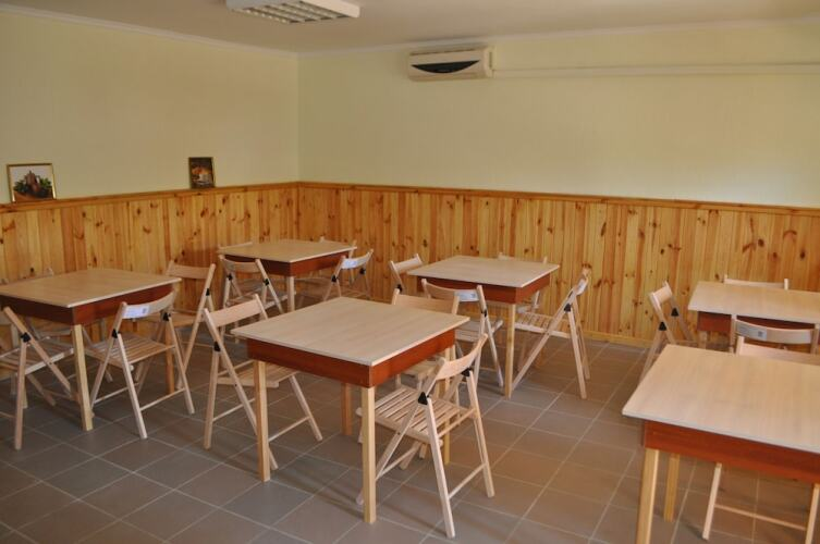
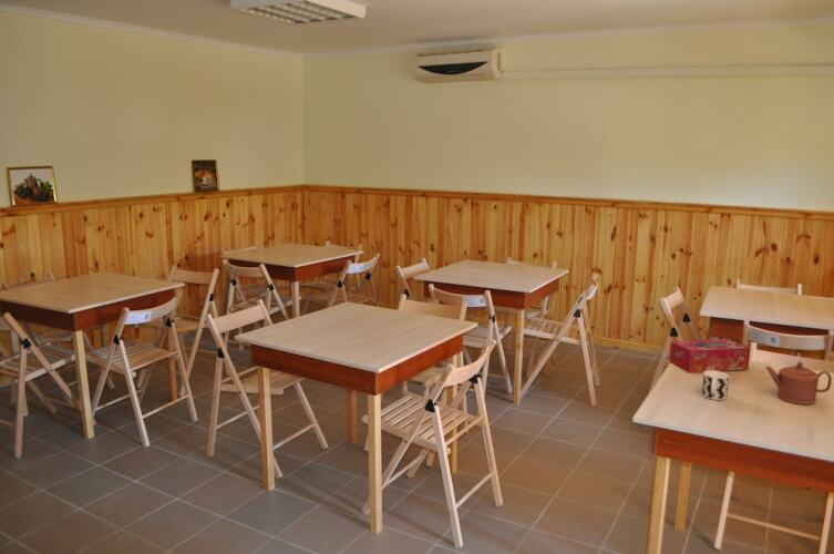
+ cup (714, 386)
+ tissue box (709, 355)
+ teapot (797, 380)
